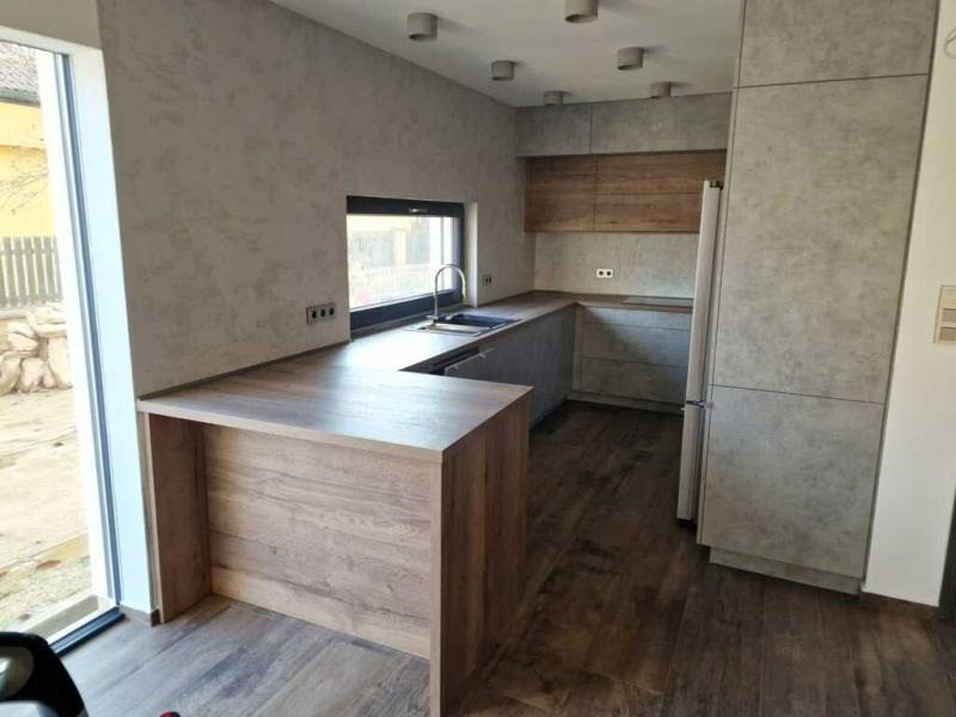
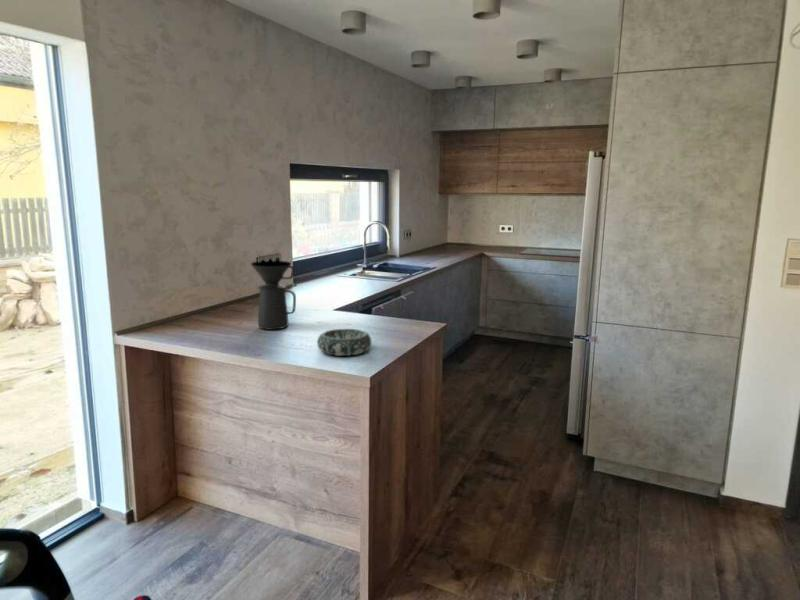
+ decorative bowl (344, 342)
+ coffee maker (272, 295)
